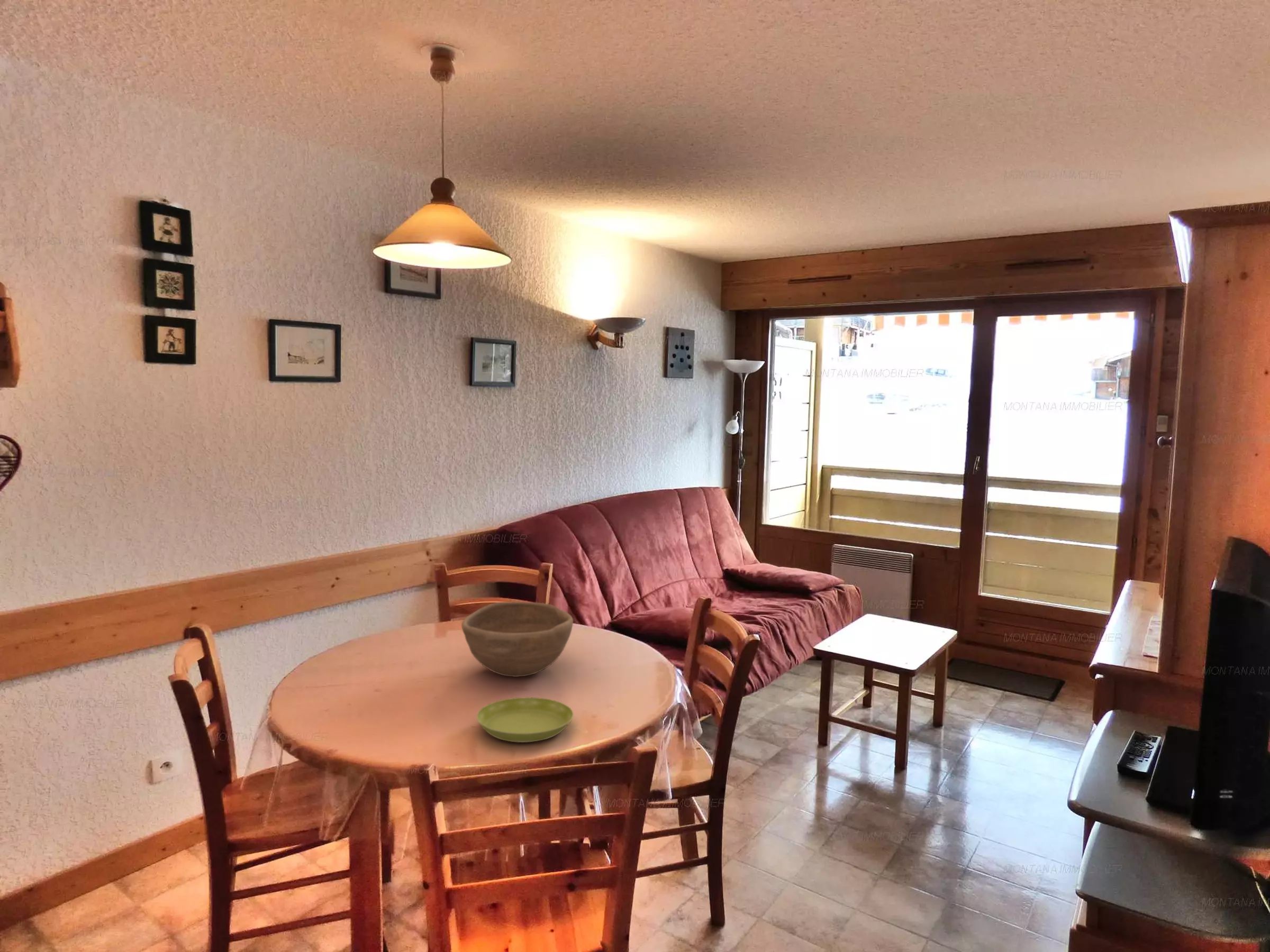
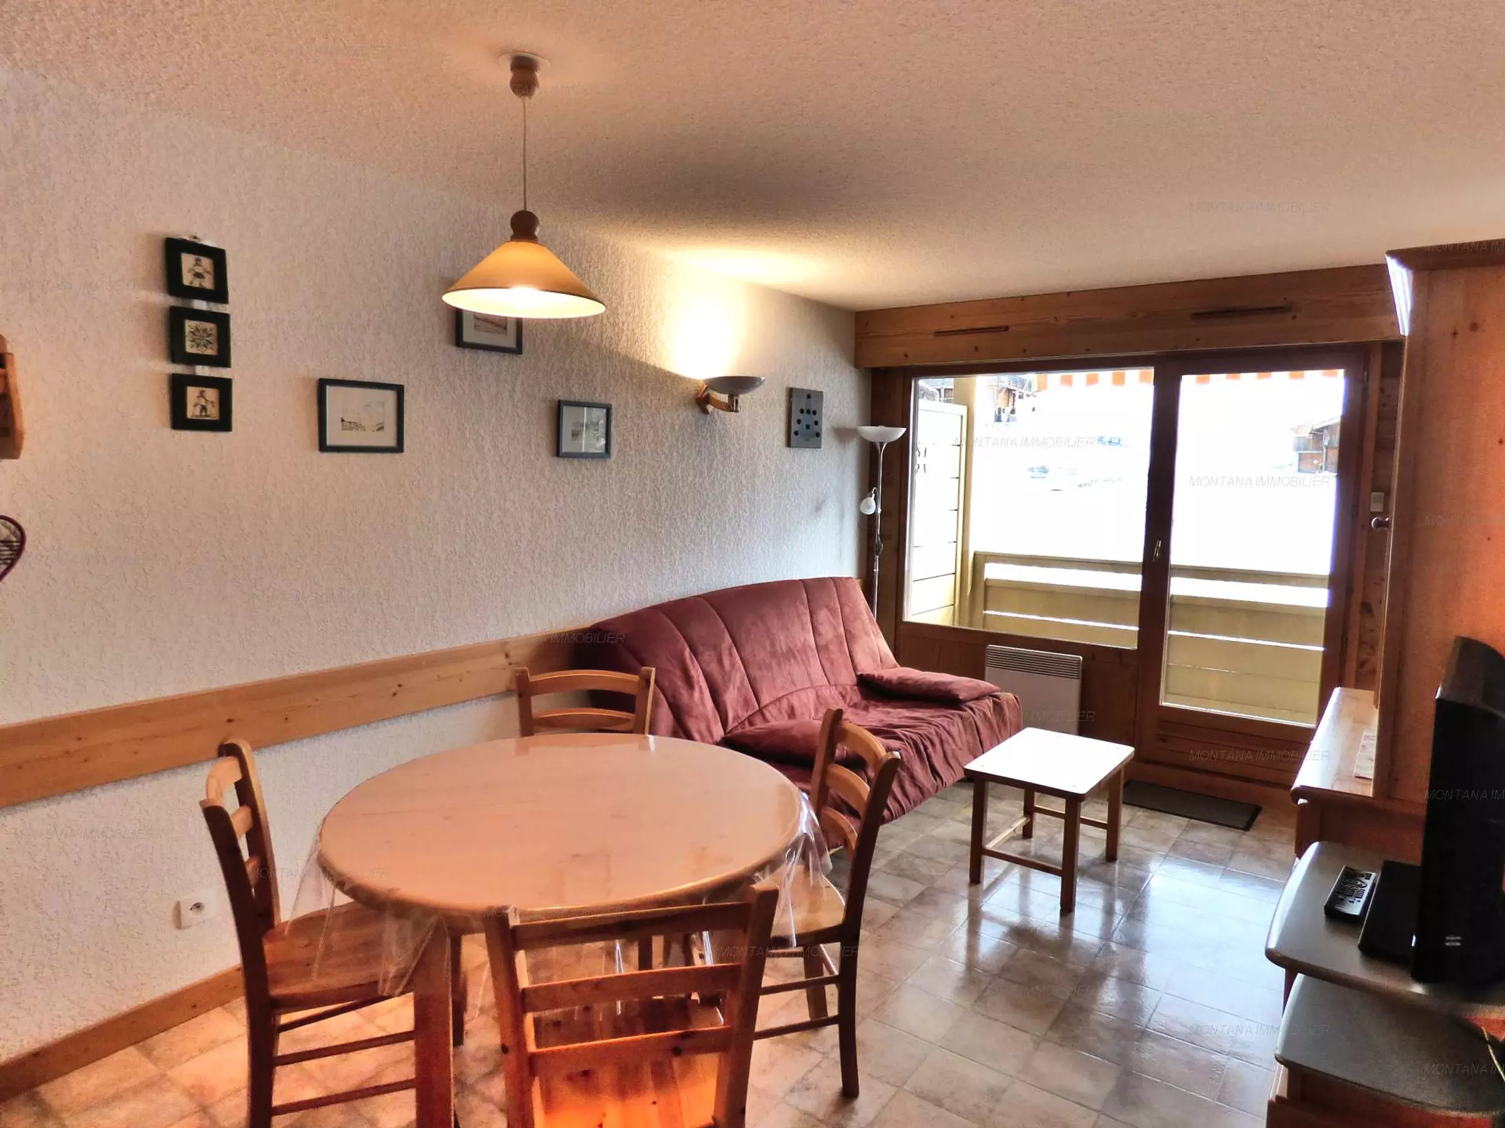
- bowl (518, 642)
- saucer (525, 720)
